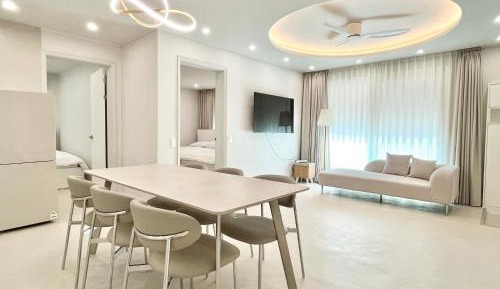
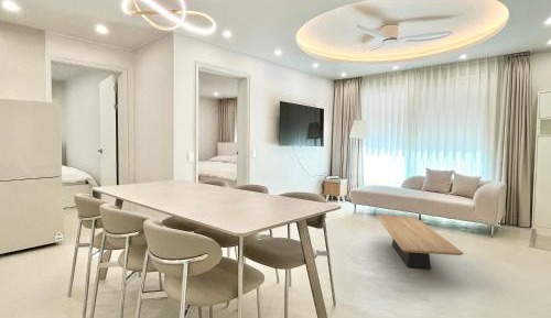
+ coffee table (409, 242)
